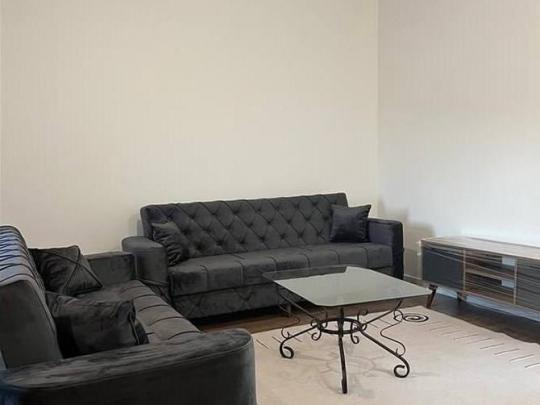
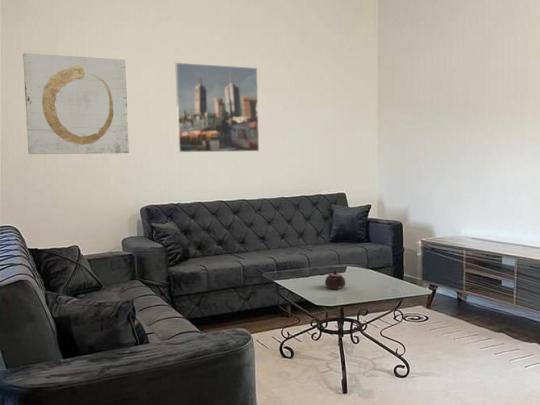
+ wall art (78, 105)
+ teapot (335, 279)
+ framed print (218, 108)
